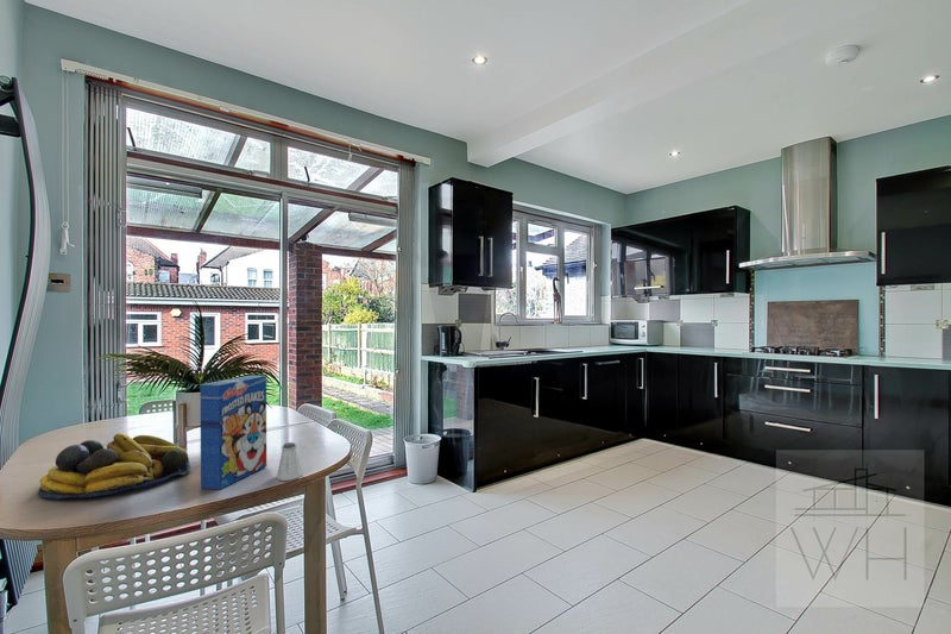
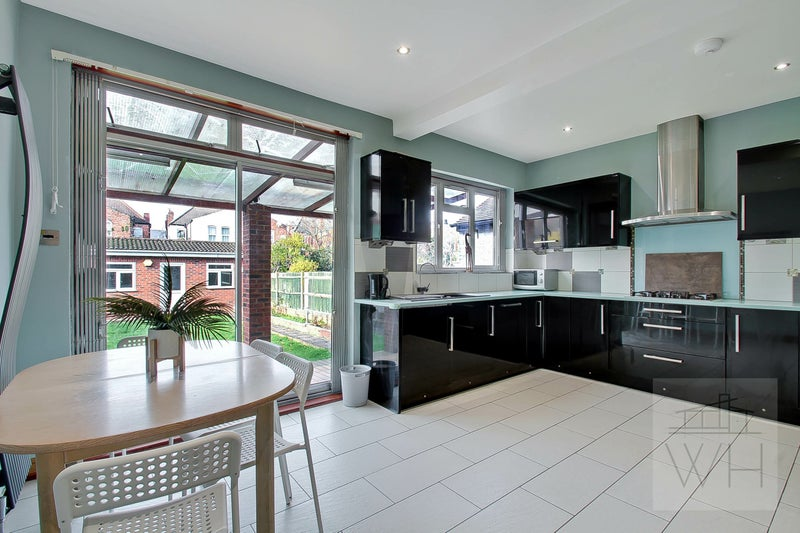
- fruit bowl (120, 456)
- saltshaker (289, 459)
- cereal box (235, 427)
